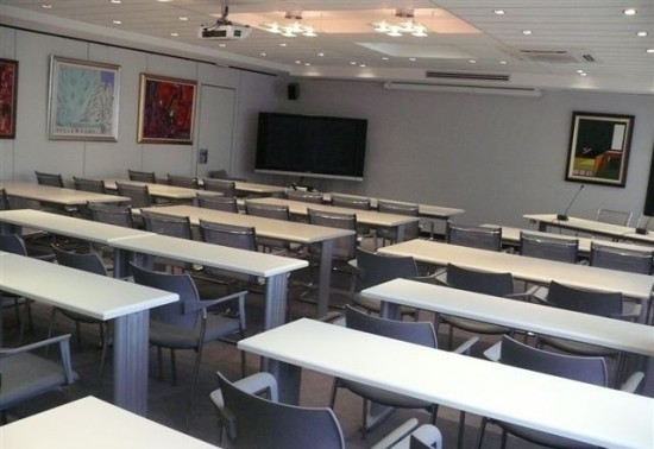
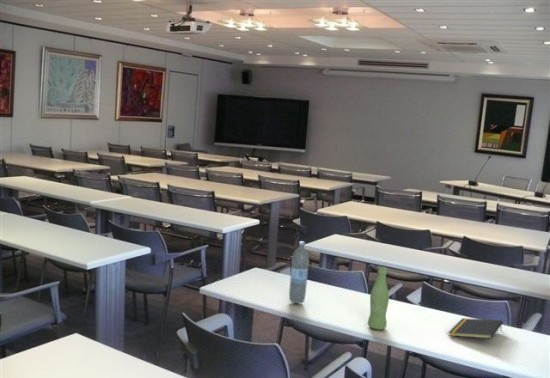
+ water bottle (299, 272)
+ notepad (476, 327)
+ bottle (379, 297)
